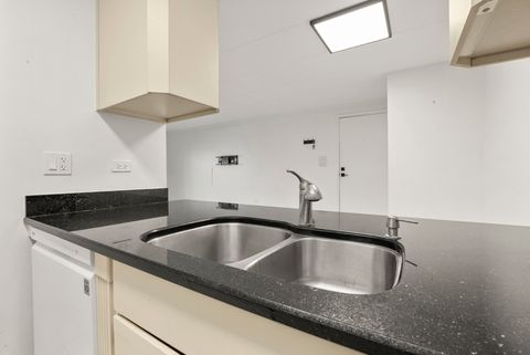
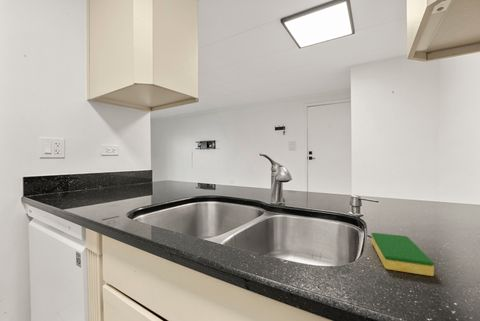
+ dish sponge (397, 250)
